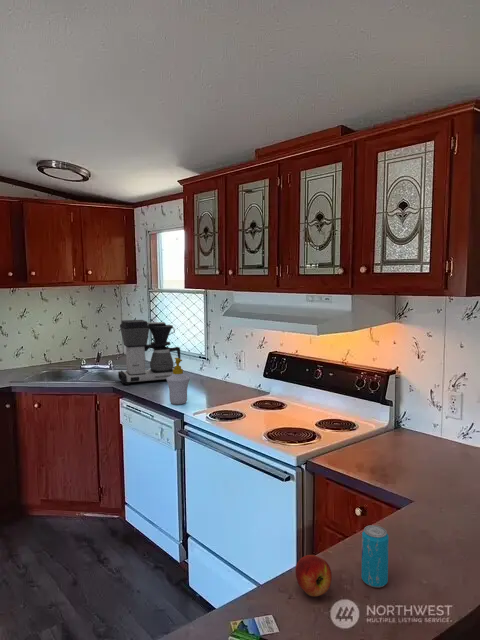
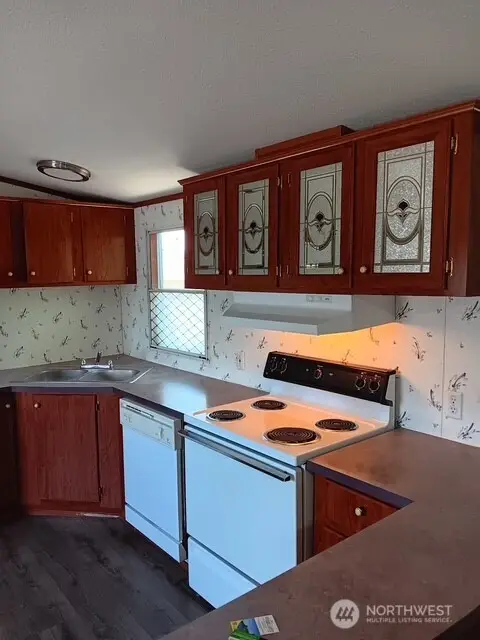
- beverage can (374, 555)
- soap bottle (178, 380)
- apple (311, 574)
- coffee maker (152, 348)
